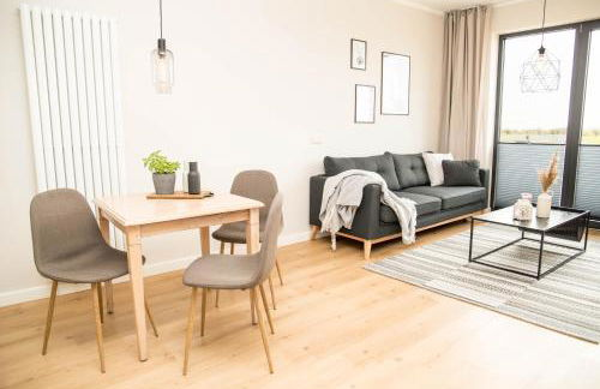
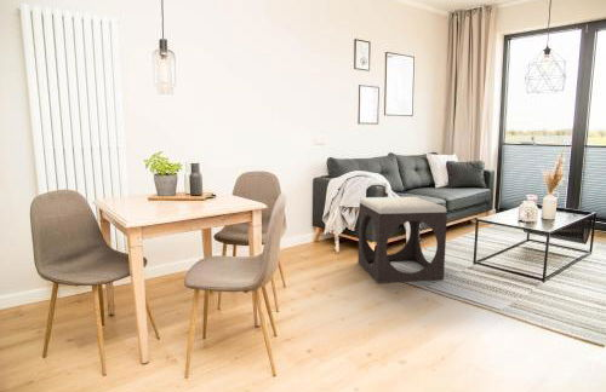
+ footstool (393, 230)
